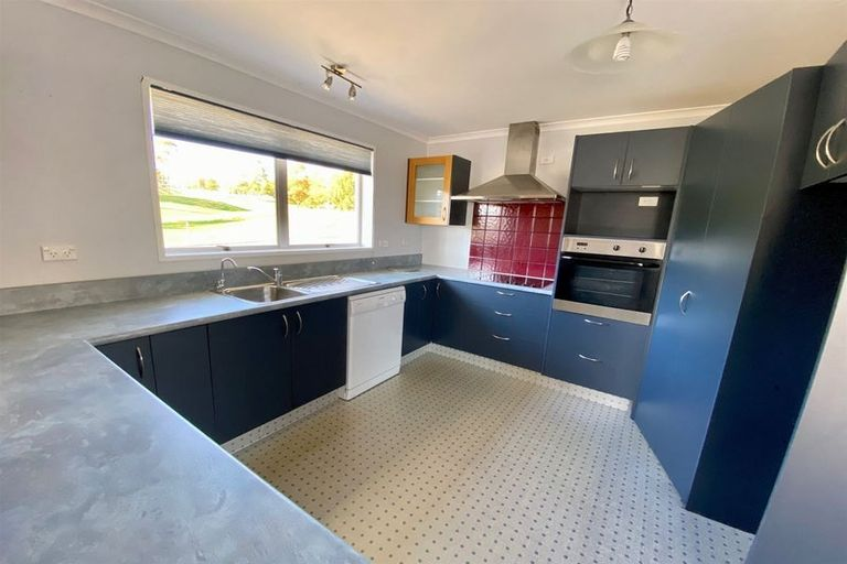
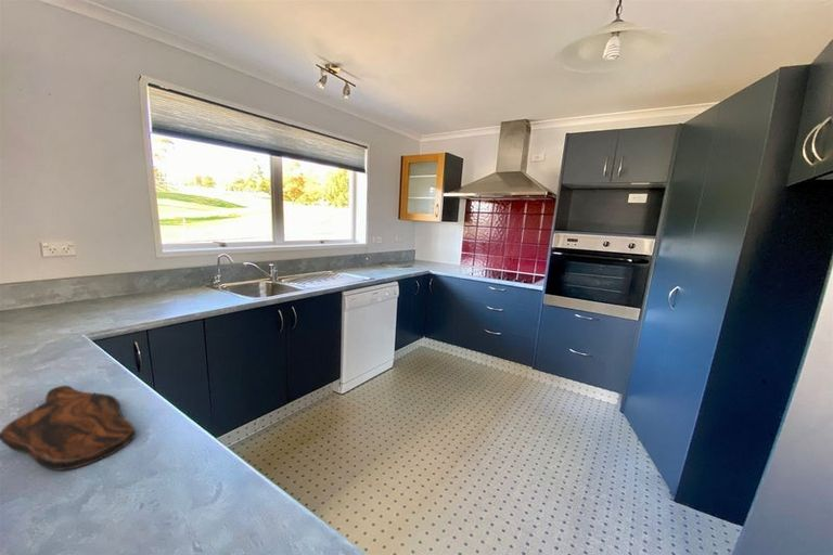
+ cutting board (66, 420)
